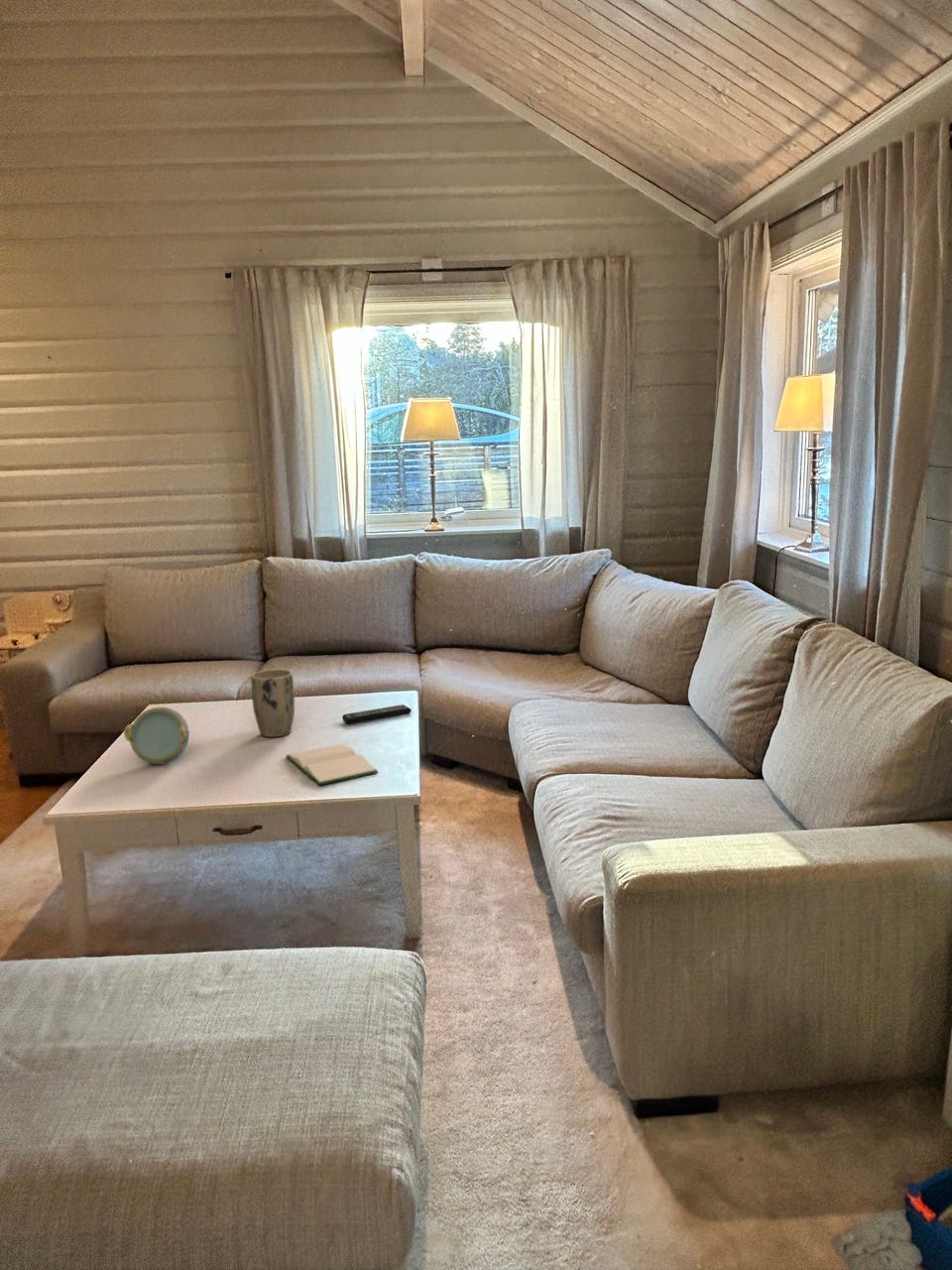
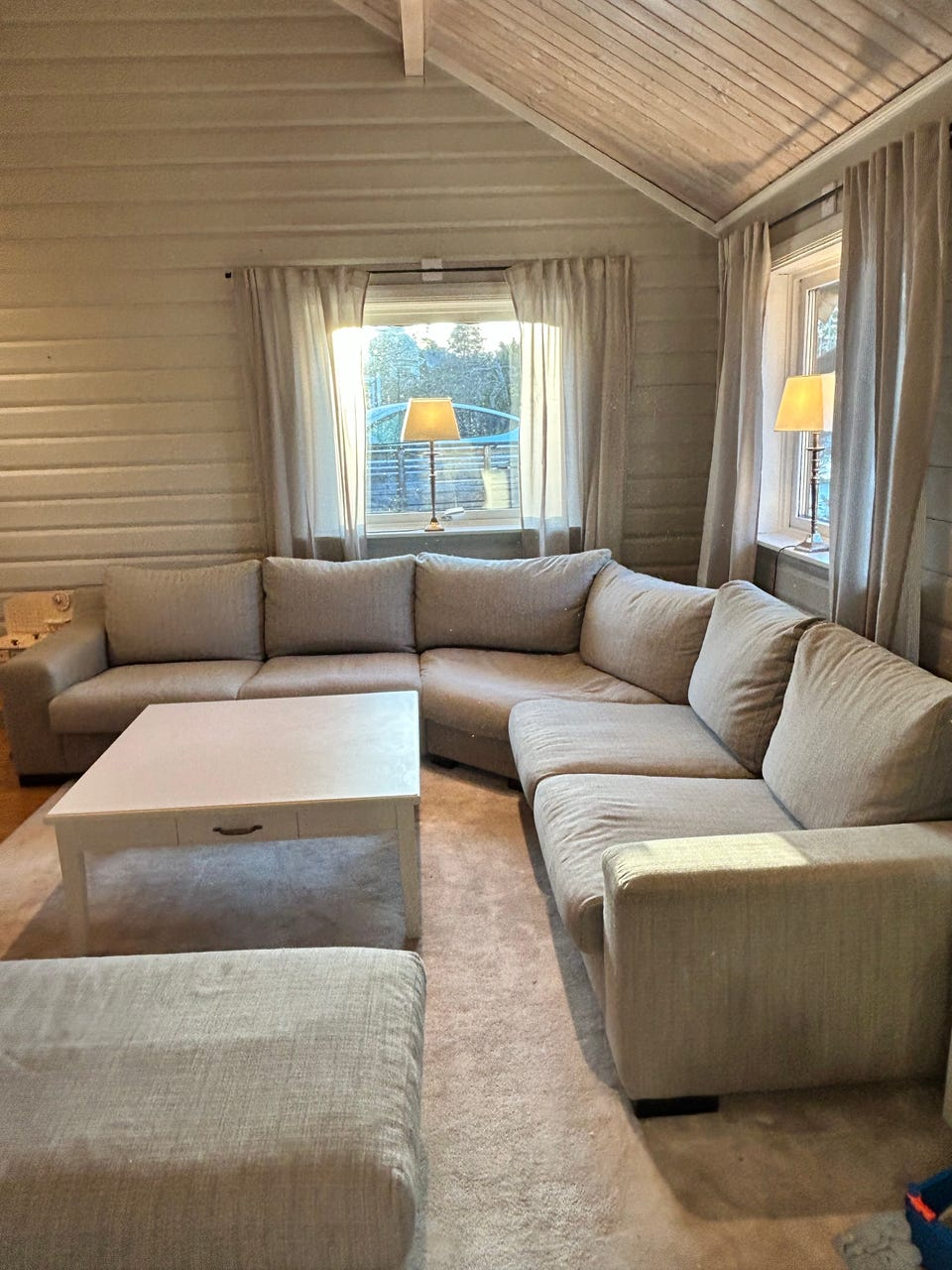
- hardback book (330, 760)
- remote control (377, 713)
- decorative bowl (158, 735)
- plant pot (274, 703)
